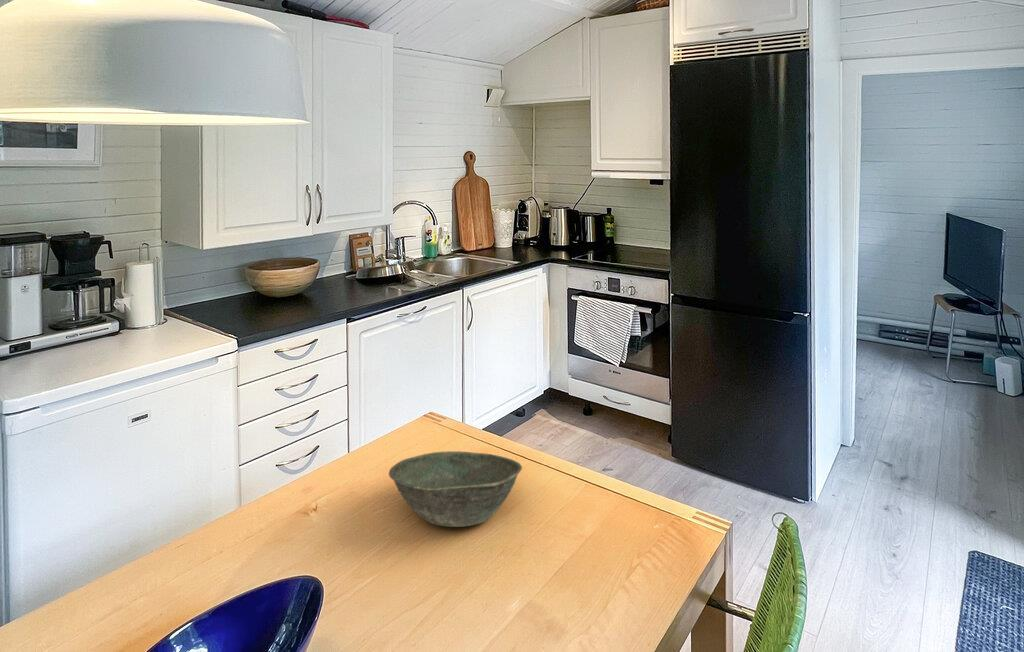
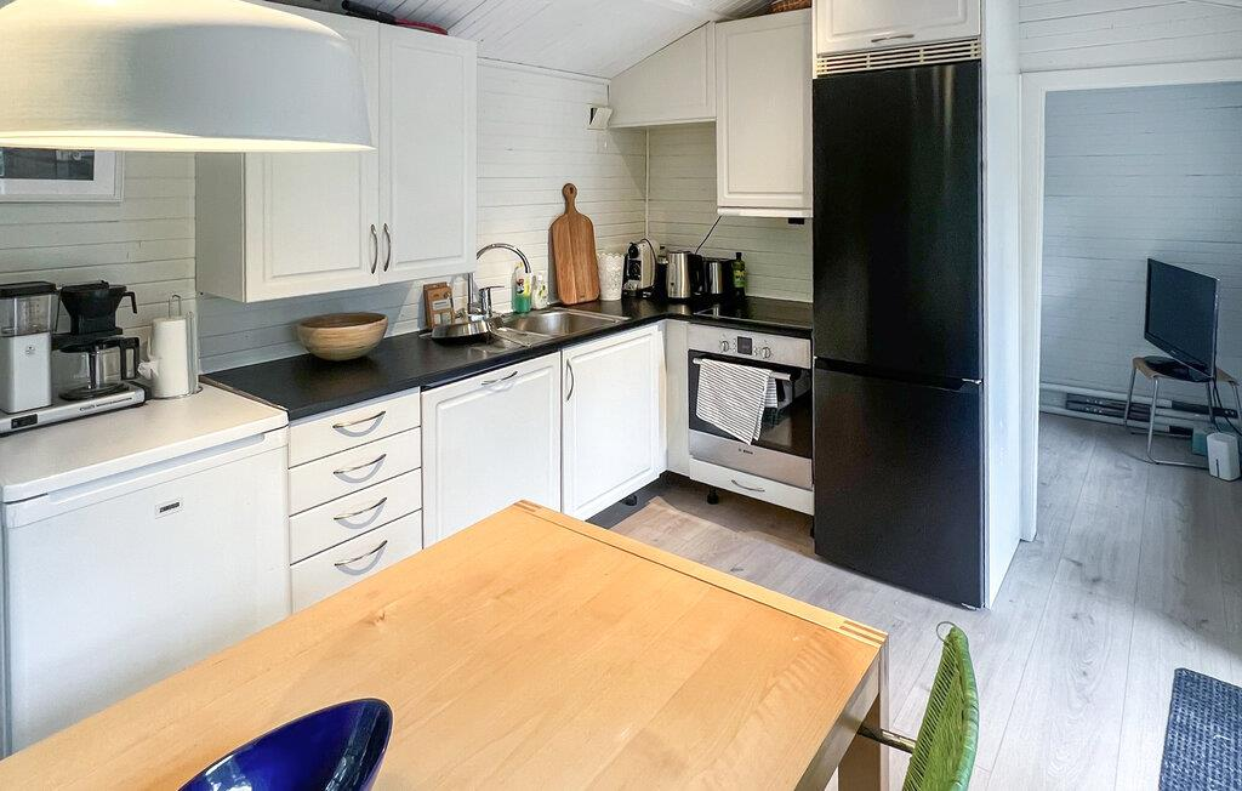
- bowl (456, 491)
